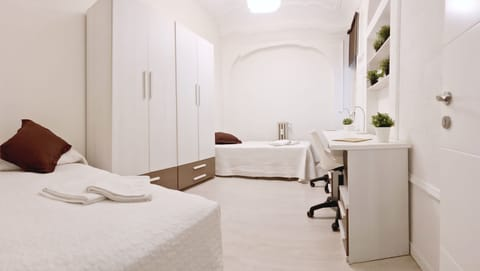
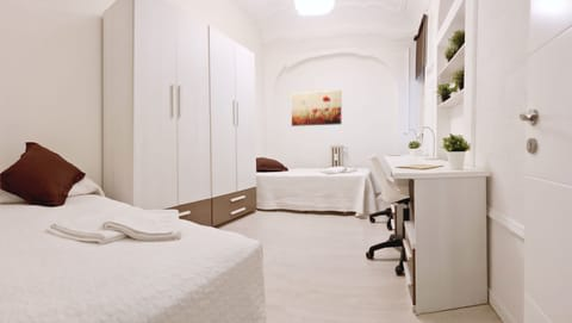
+ wall art (316, 108)
